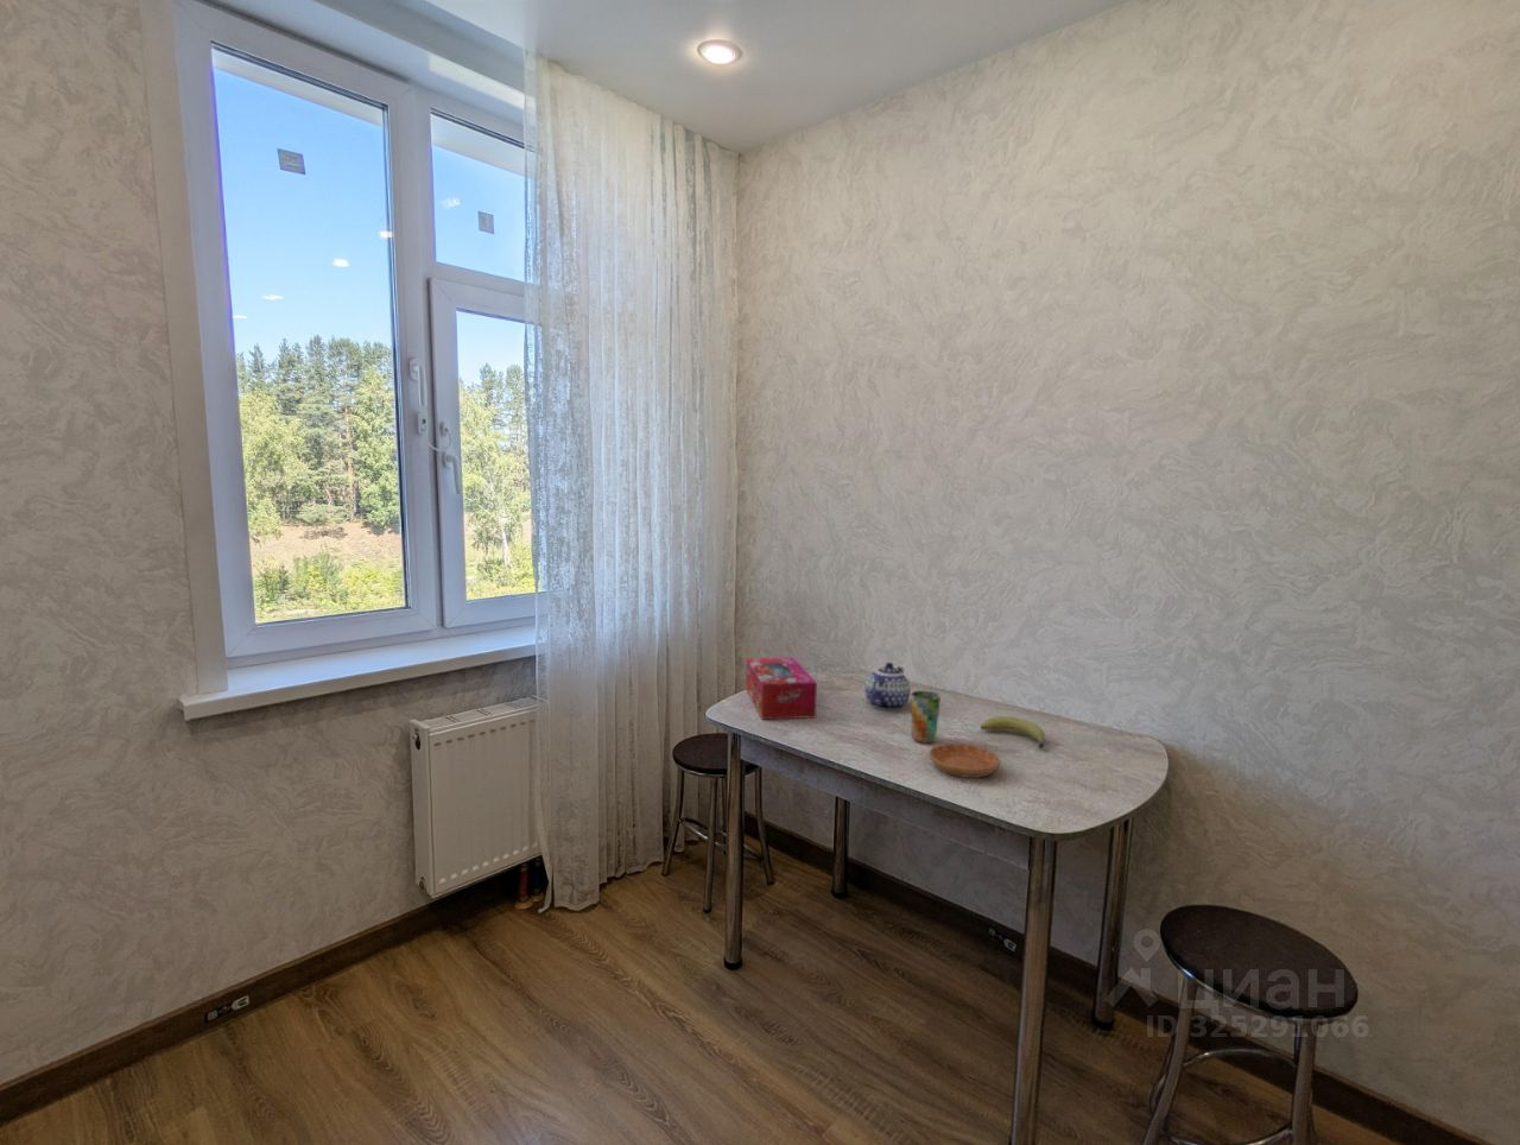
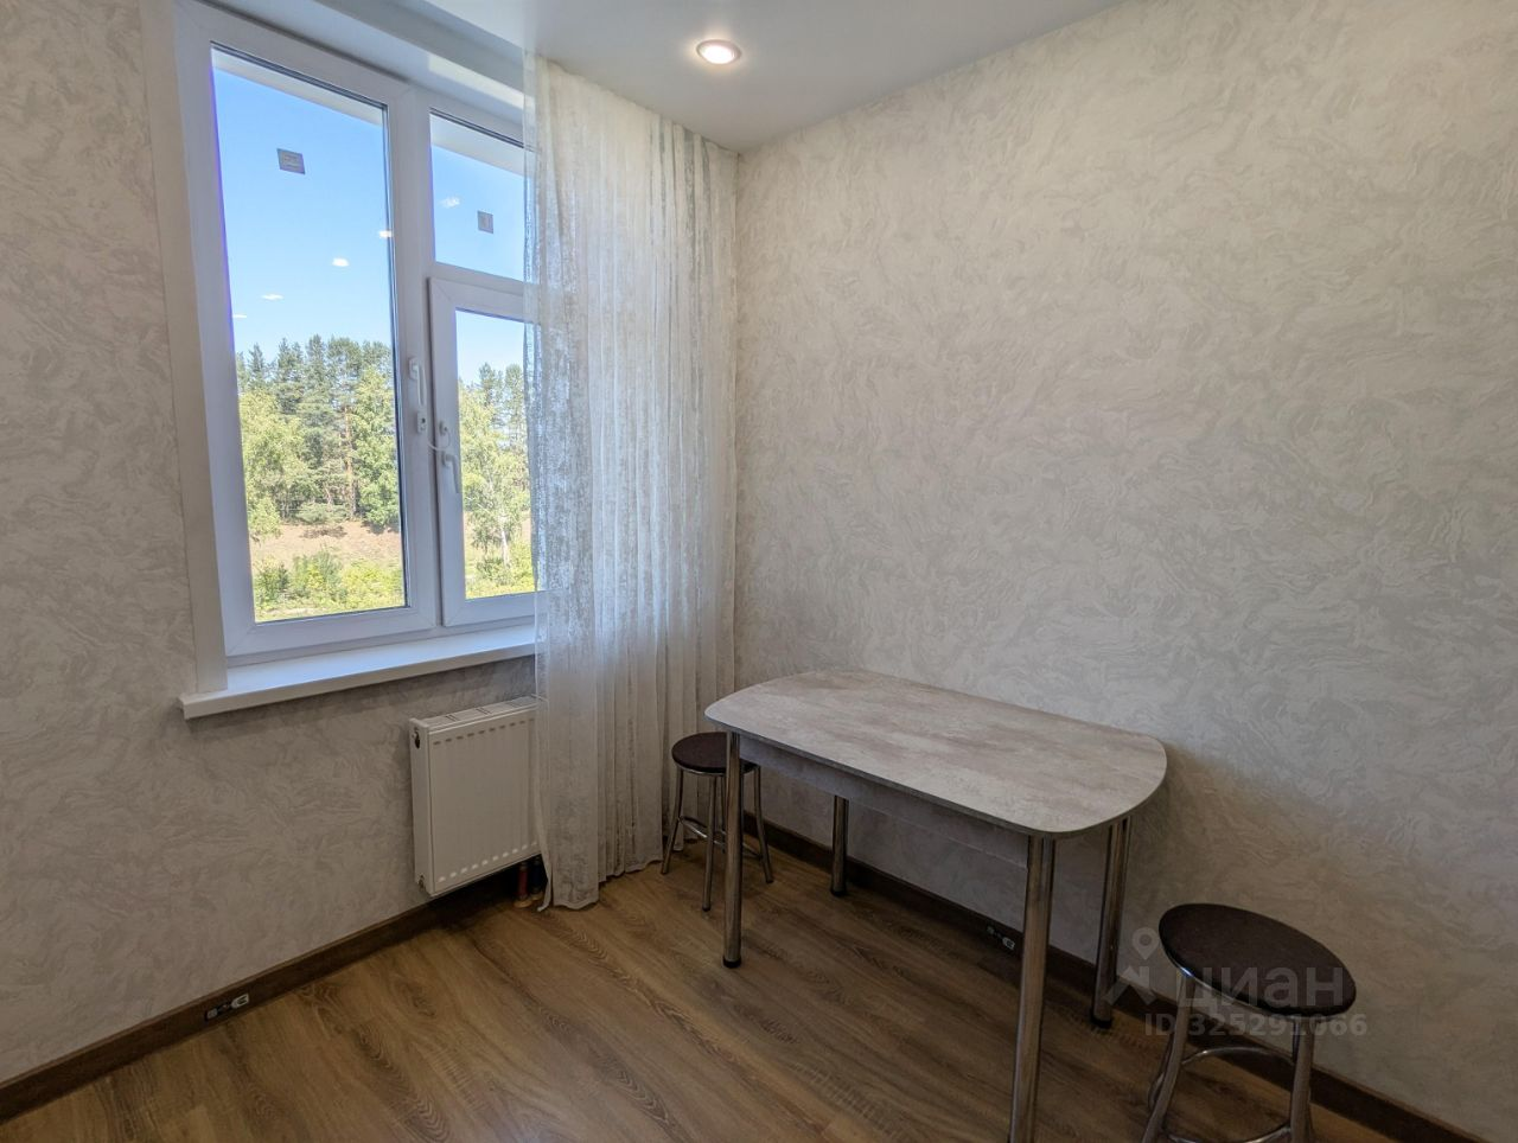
- cup (924, 716)
- teapot (887, 684)
- tissue box (778, 686)
- fruit (1016, 728)
- saucer (963, 760)
